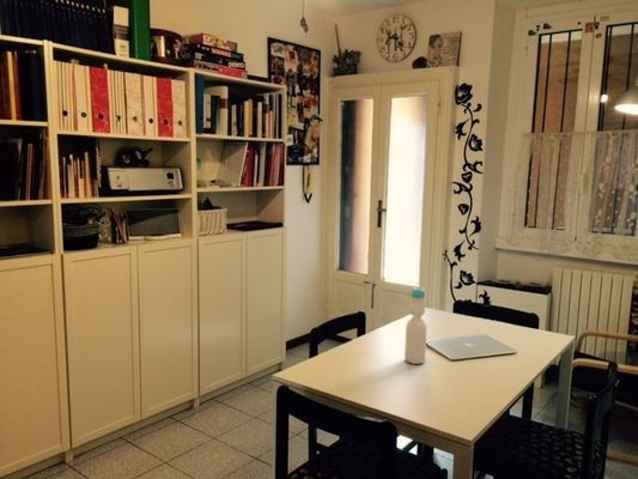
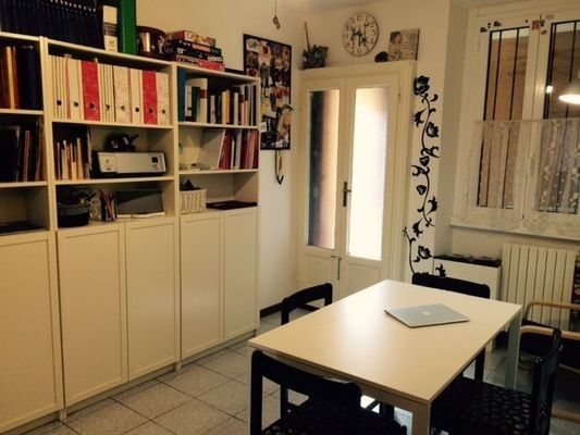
- bottle (417, 325)
